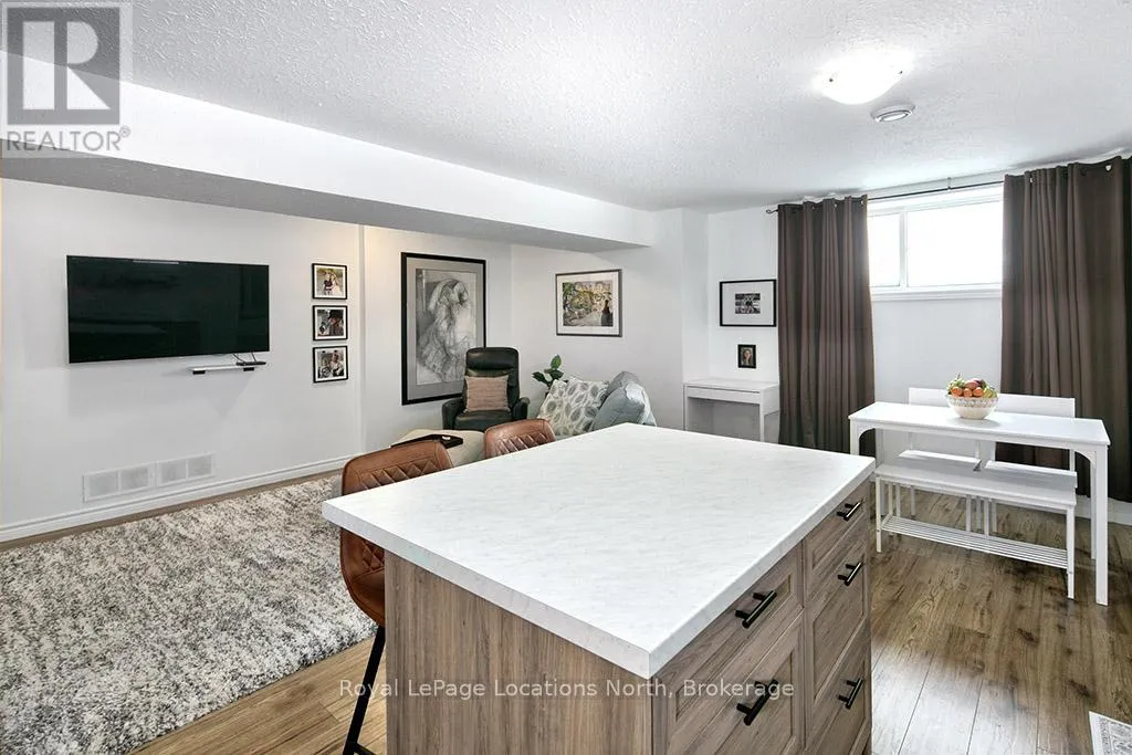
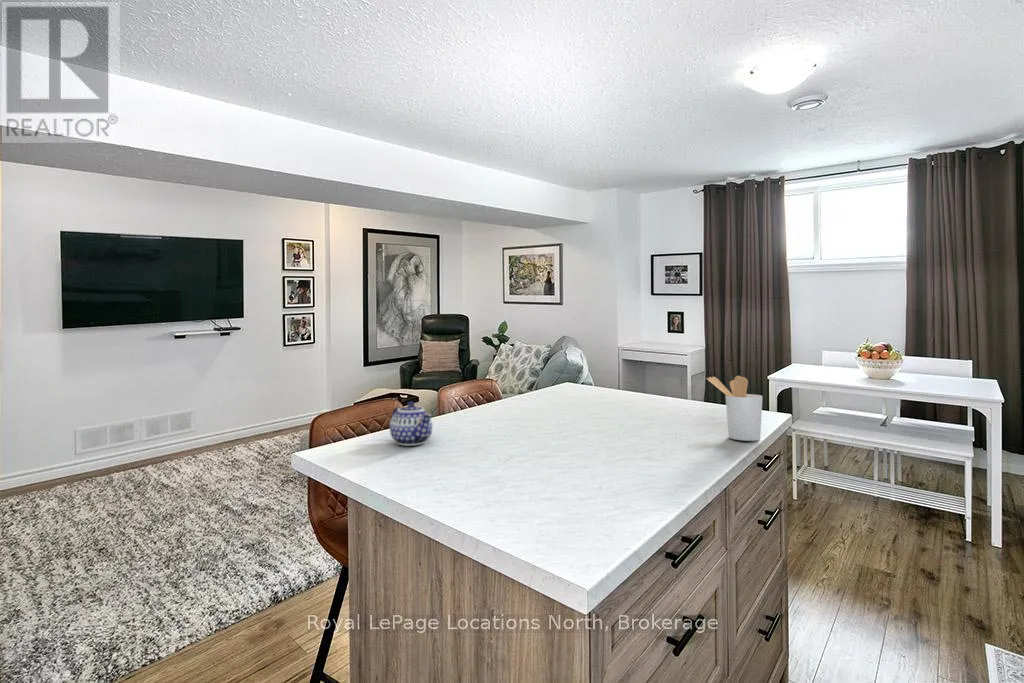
+ teapot (411, 422)
+ utensil holder (734, 406)
